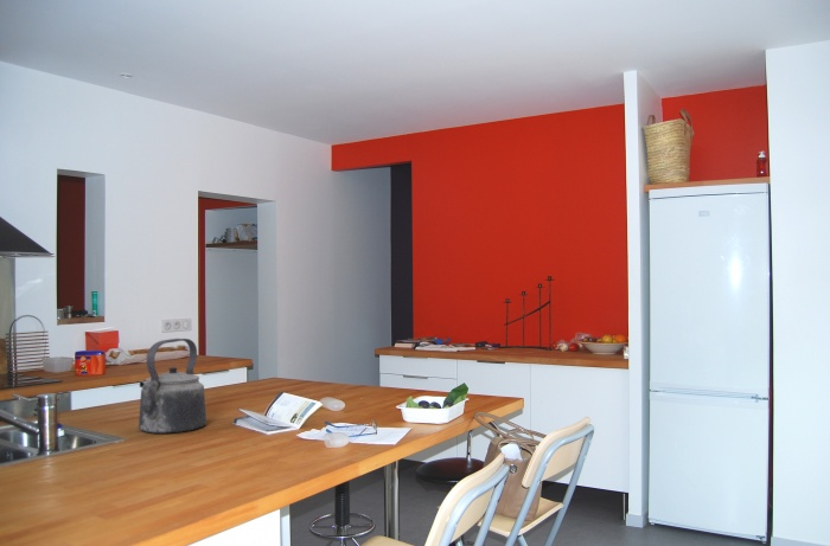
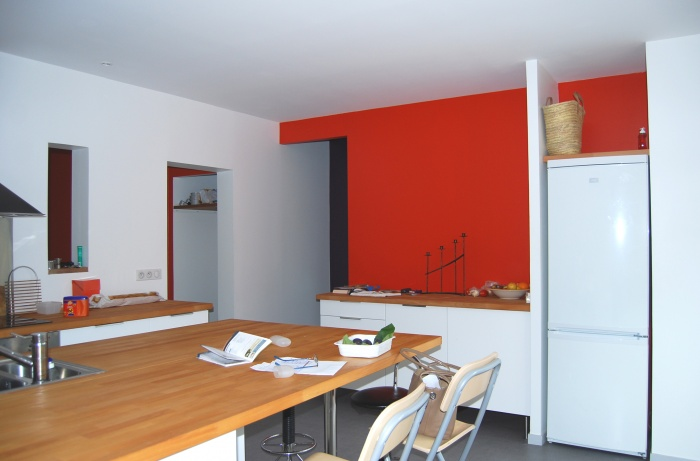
- kettle (168, 384)
